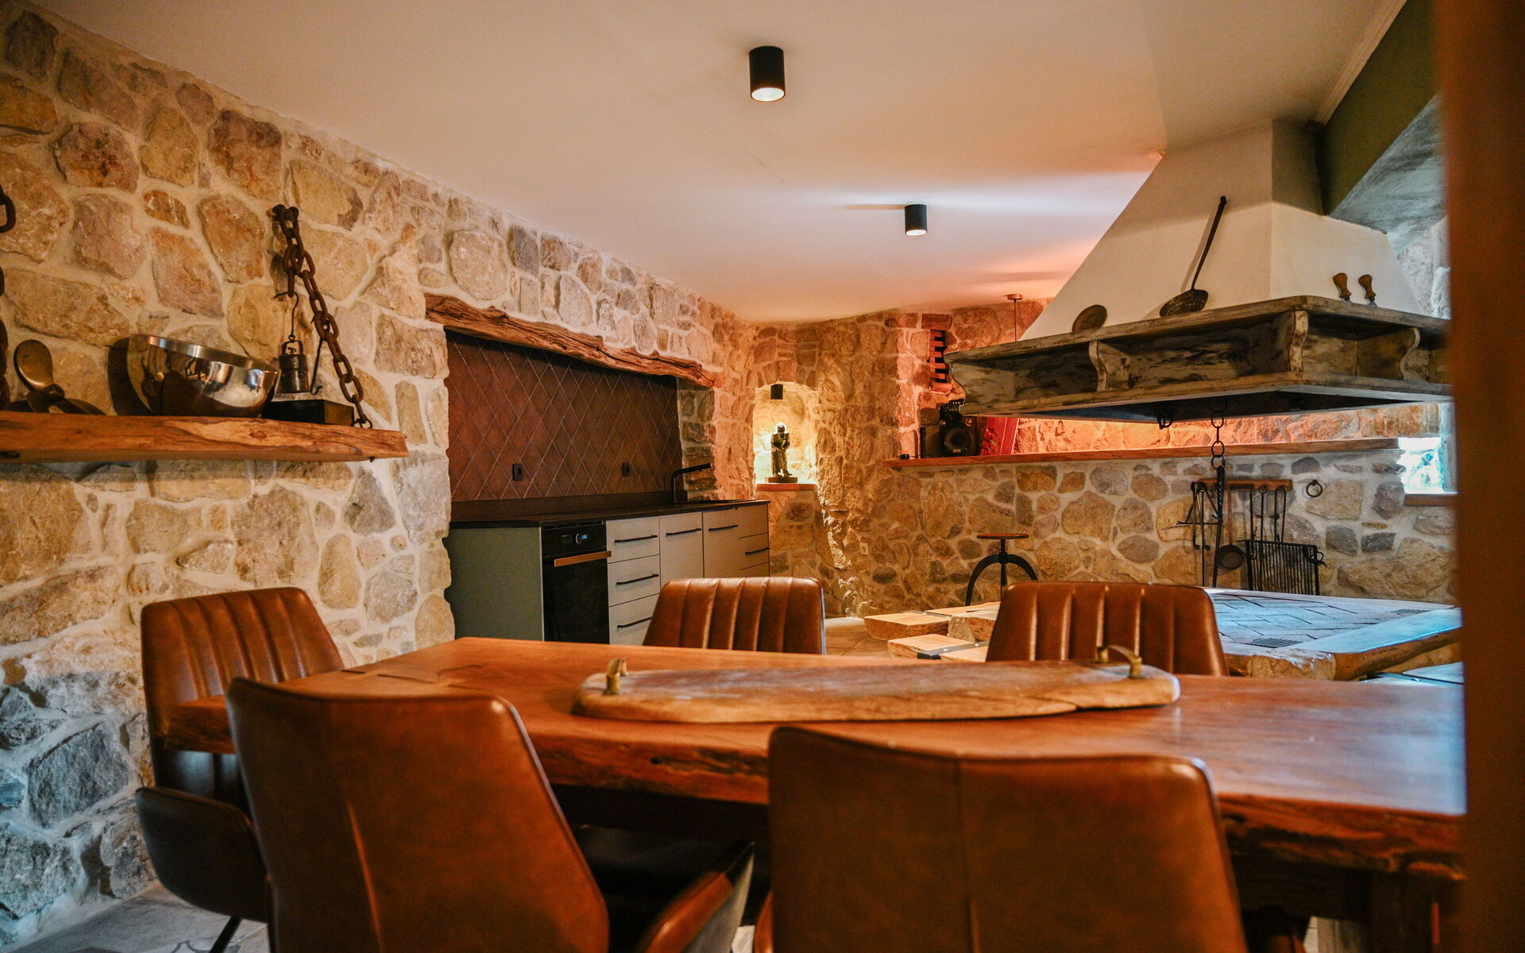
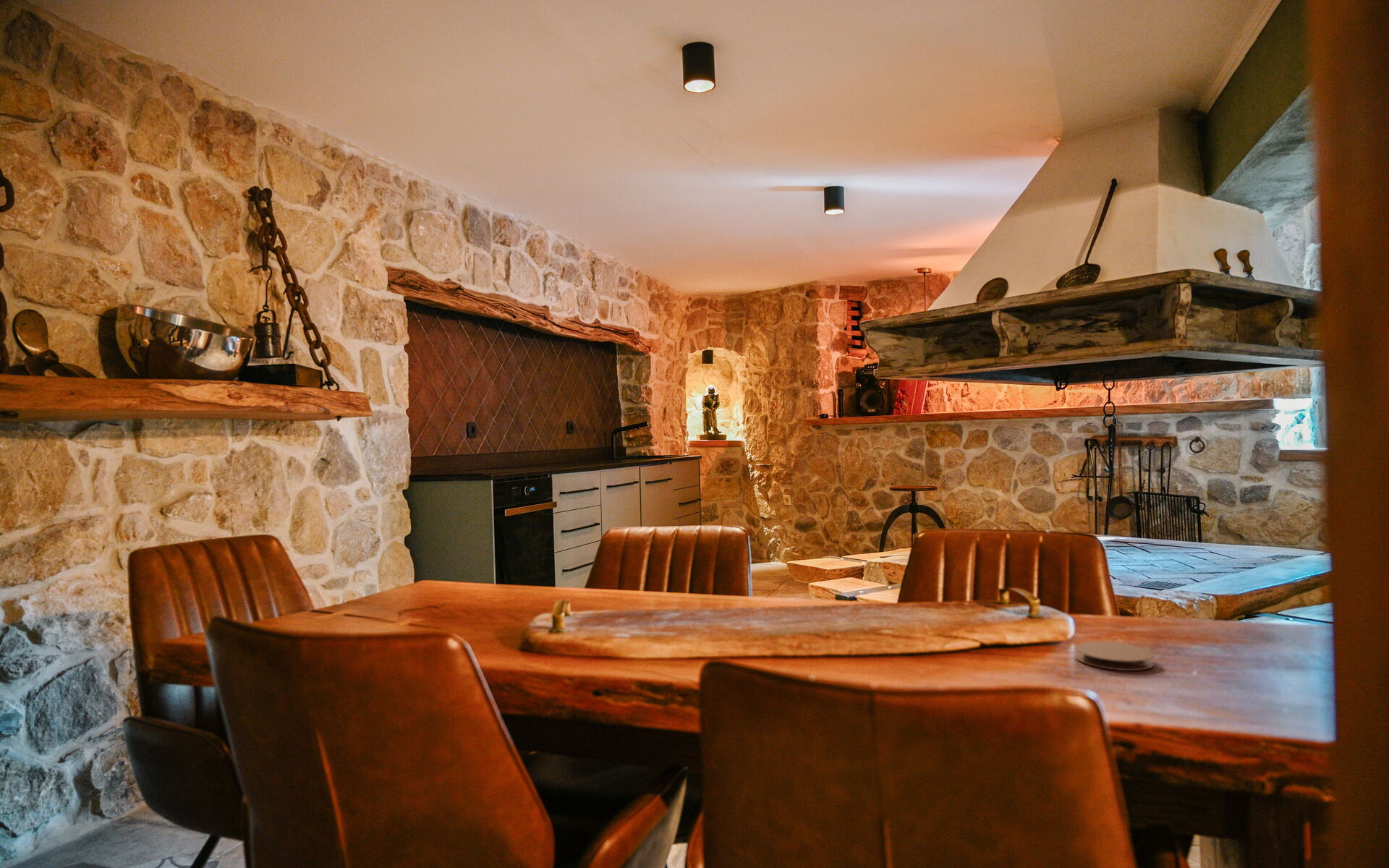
+ coaster (1113, 655)
